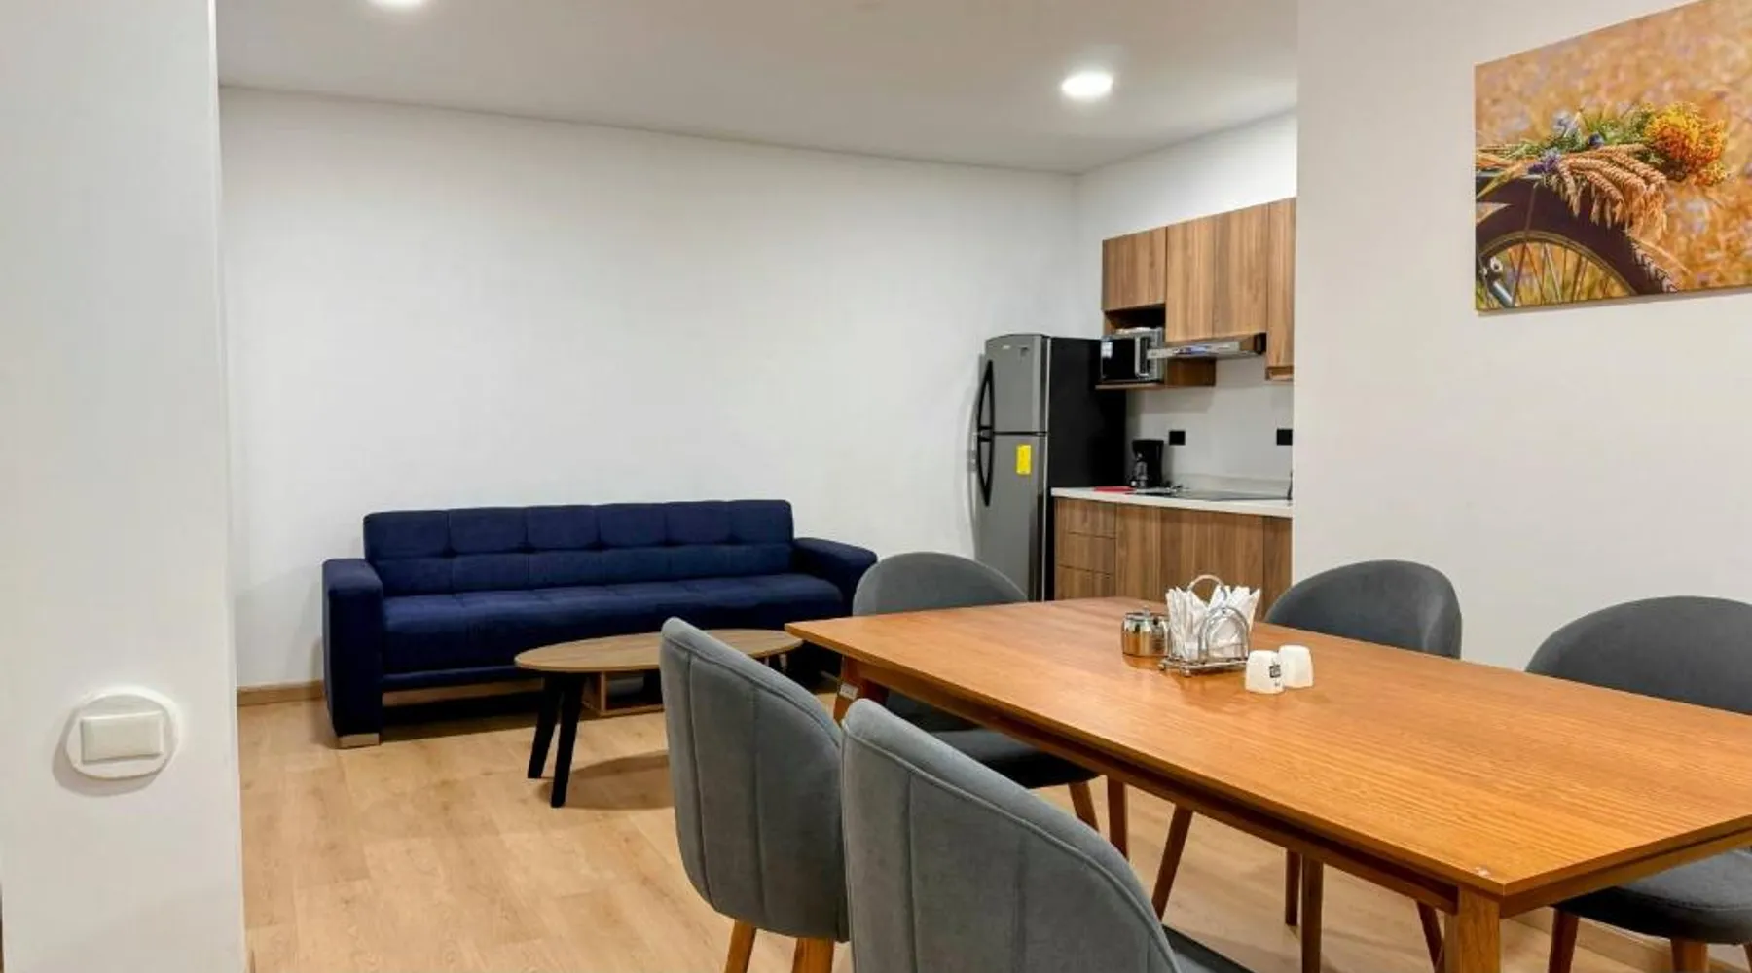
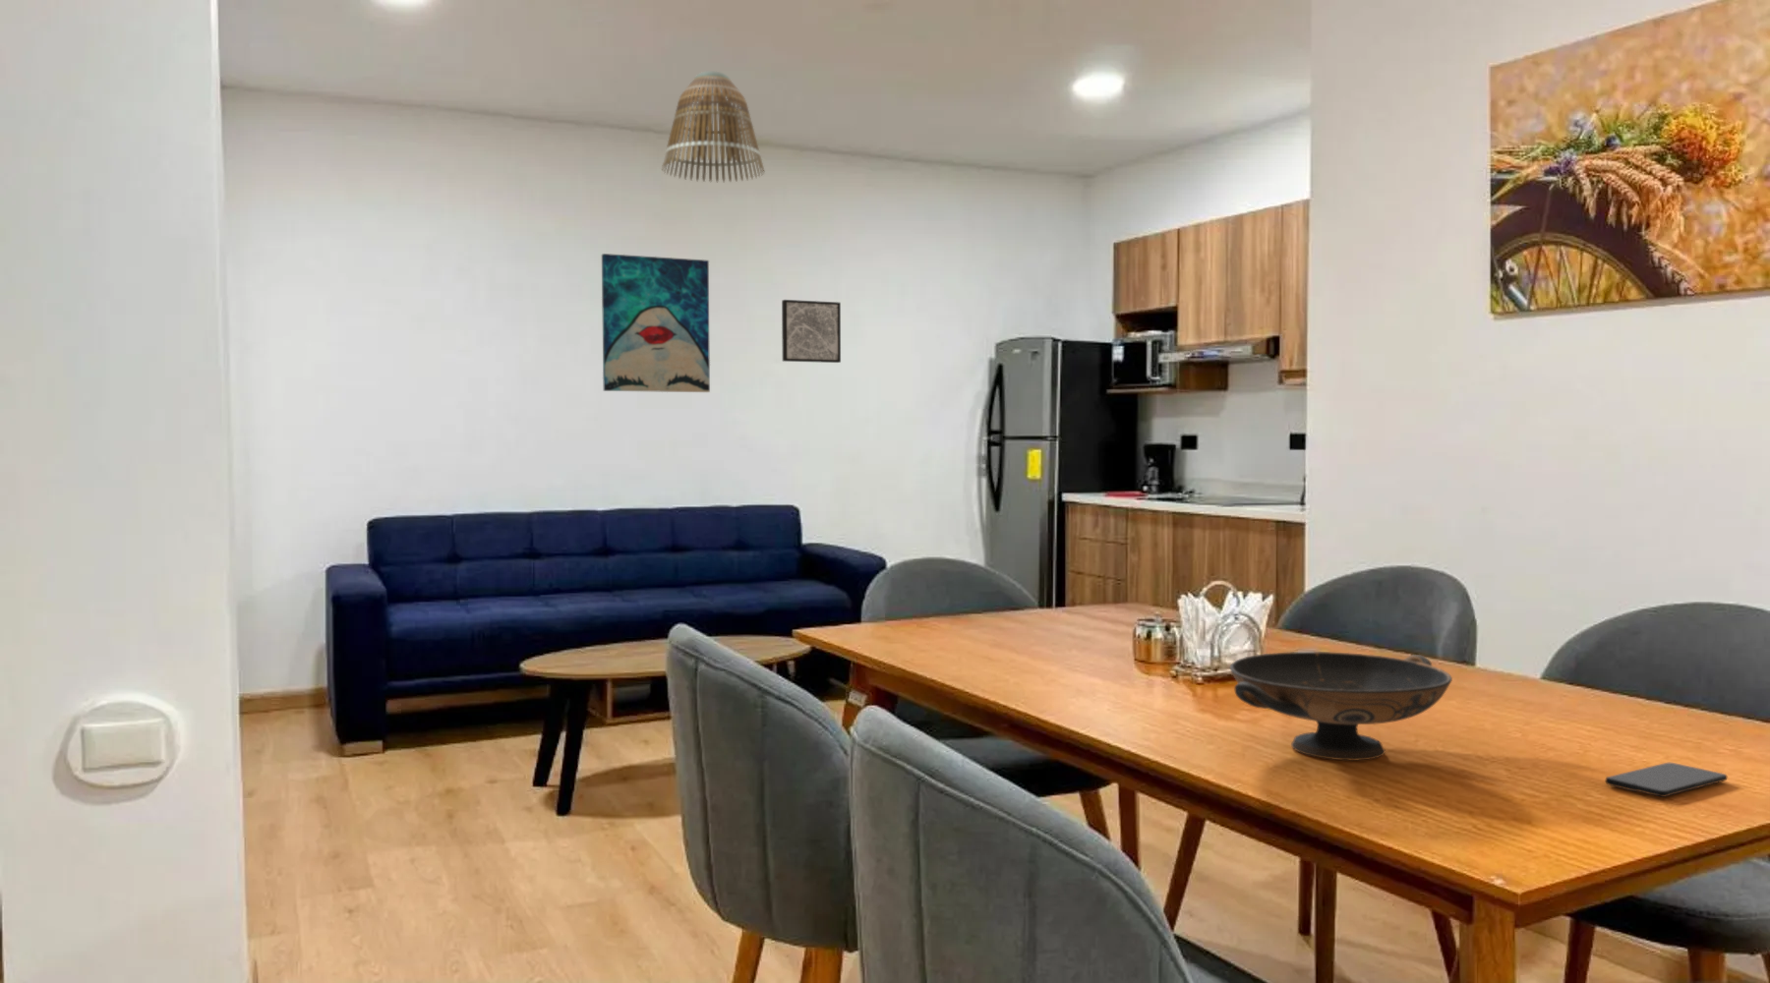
+ decorative bowl (1337, 708)
+ wall art (656, 324)
+ wall art (811, 332)
+ smartphone (1666, 778)
+ lamp shade (712, 123)
